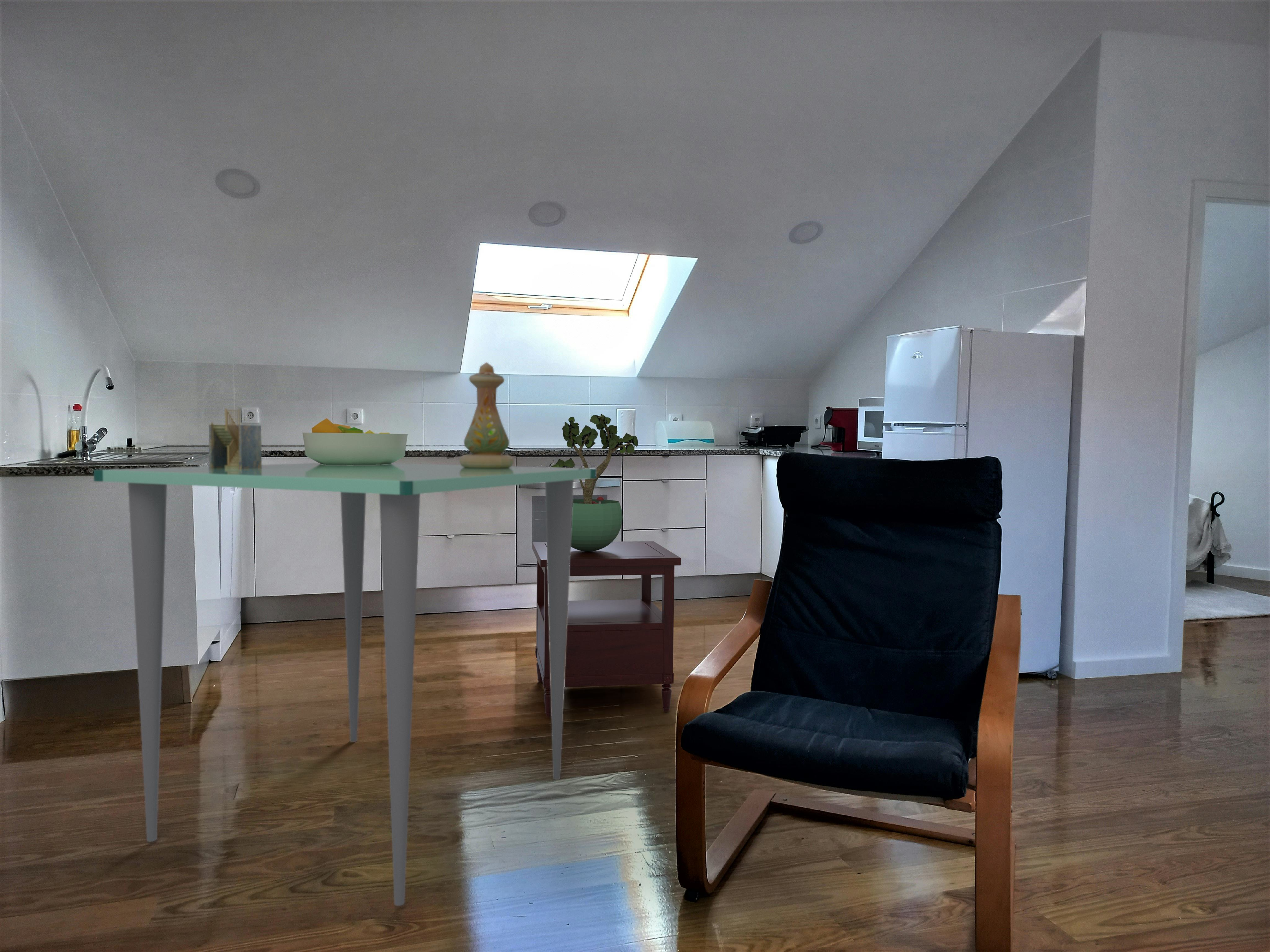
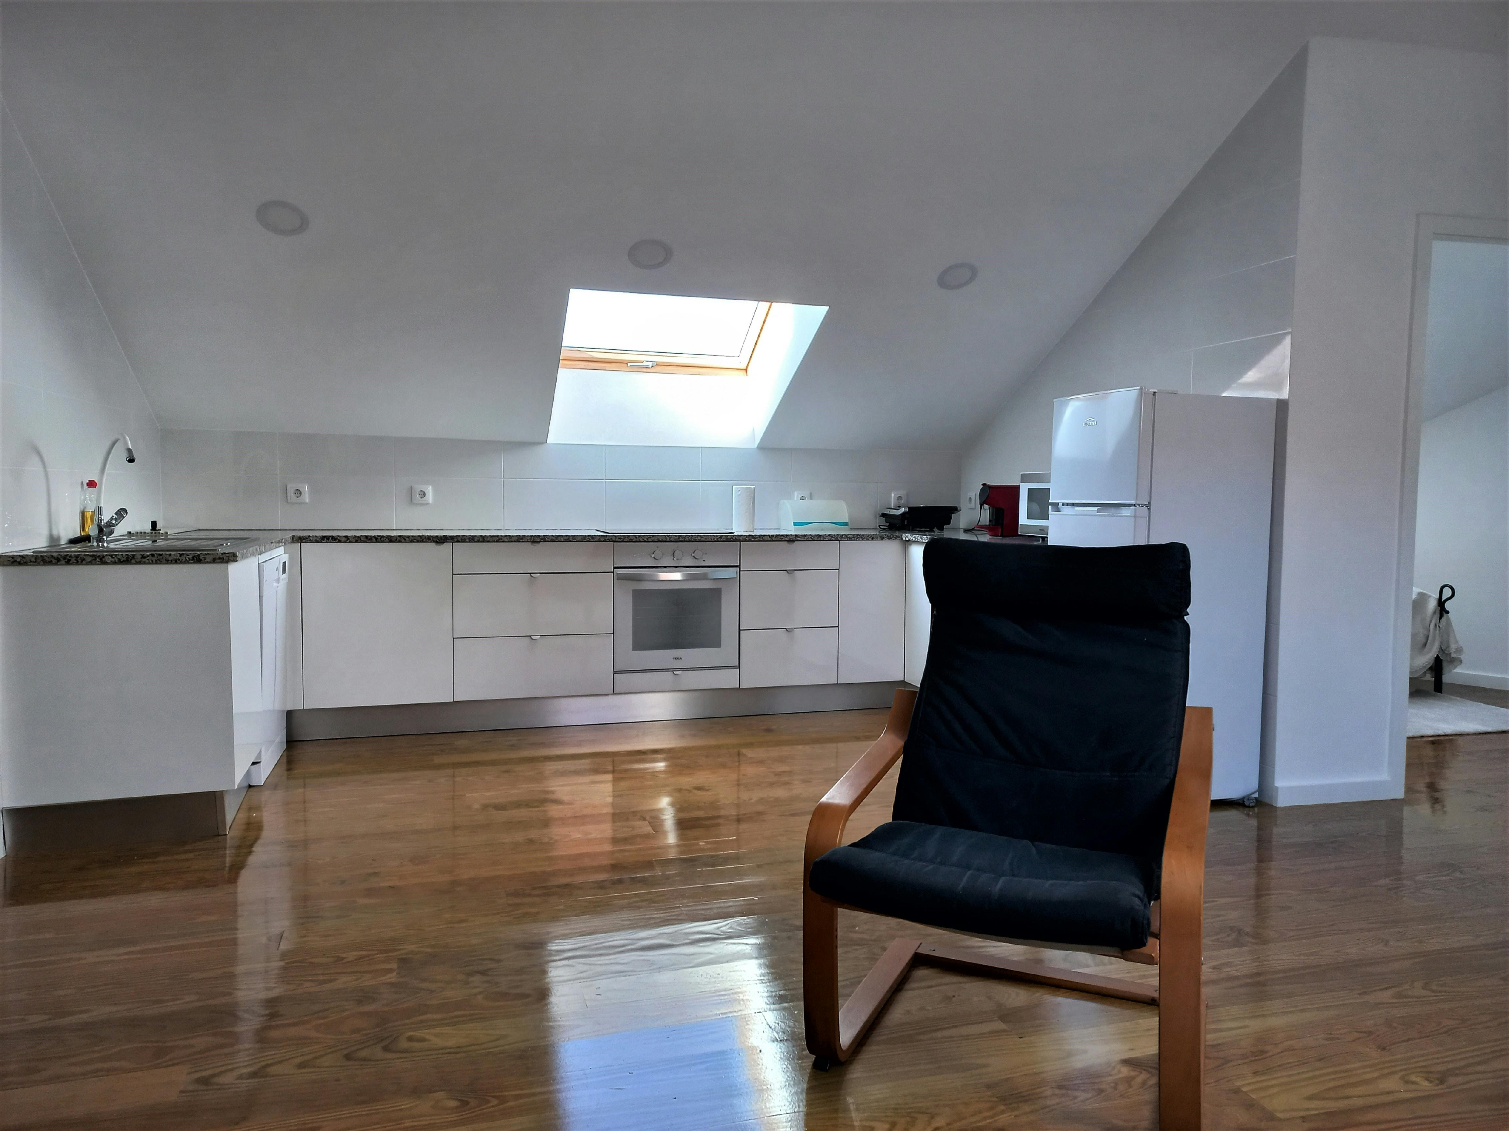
- potted plant (592, 482)
- napkin holder (236, 438)
- fruit bowl (356, 441)
- side table (601, 623)
- dining table (361, 639)
- vase (487, 414)
